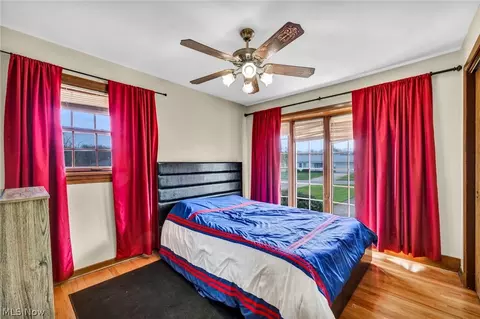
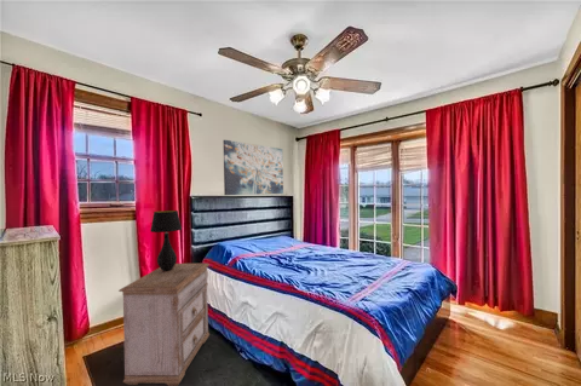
+ nightstand (171, 316)
+ wall art (255, 169)
+ table lamp (166, 240)
